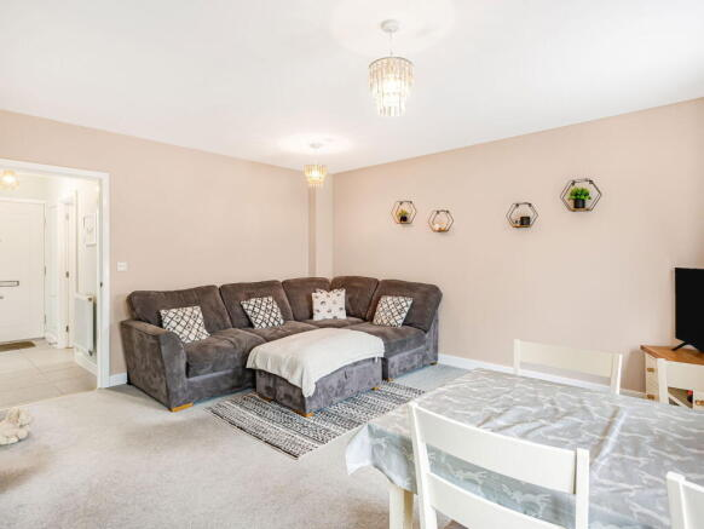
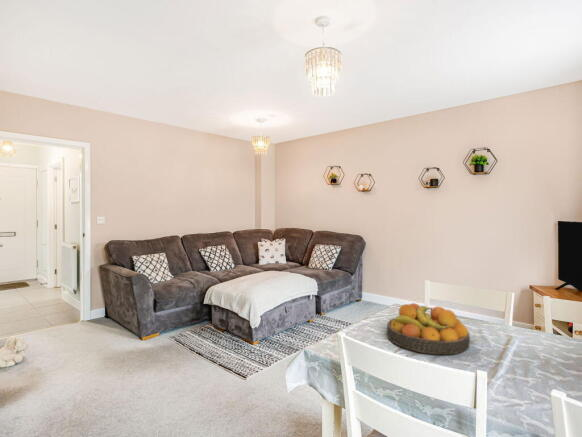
+ fruit bowl (426, 322)
